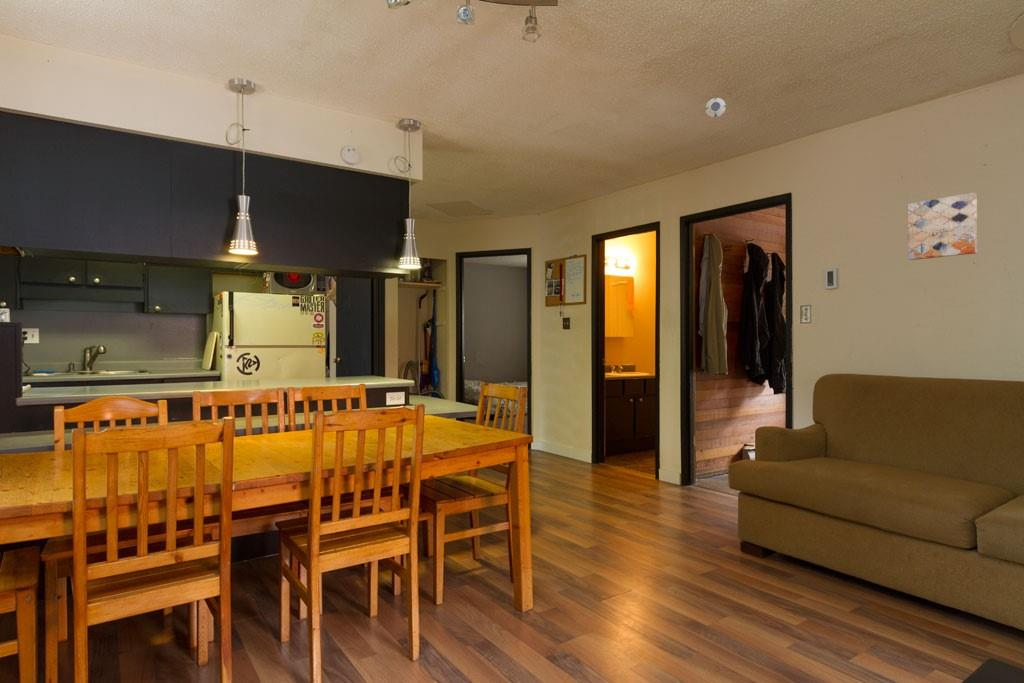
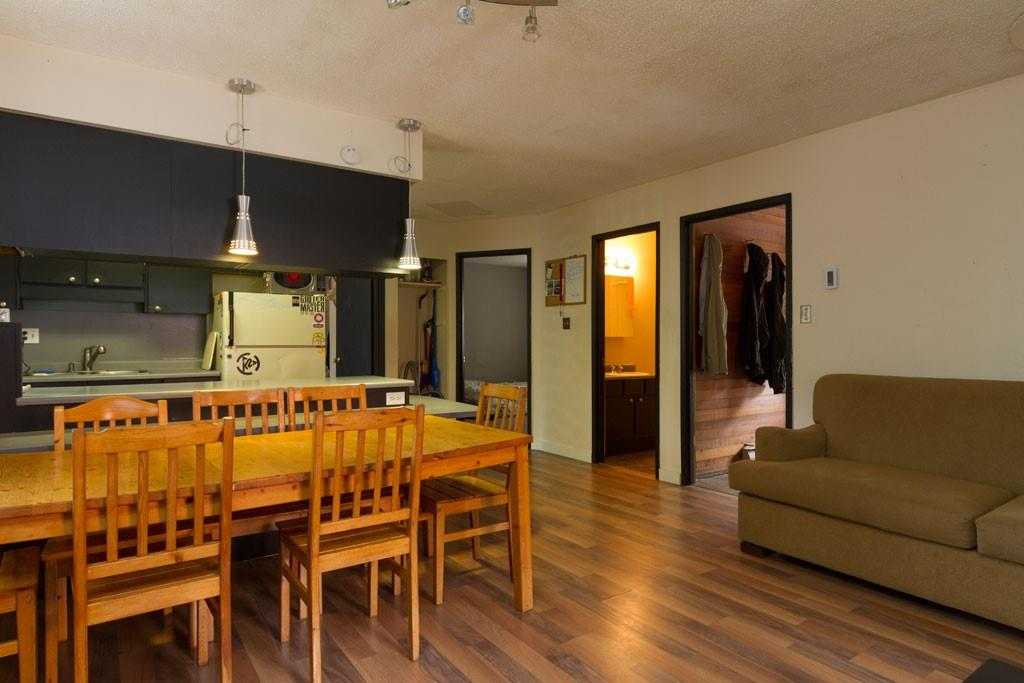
- smoke detector (715, 107)
- wall art (941, 227)
